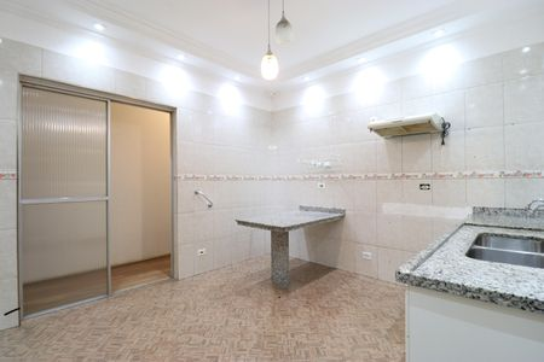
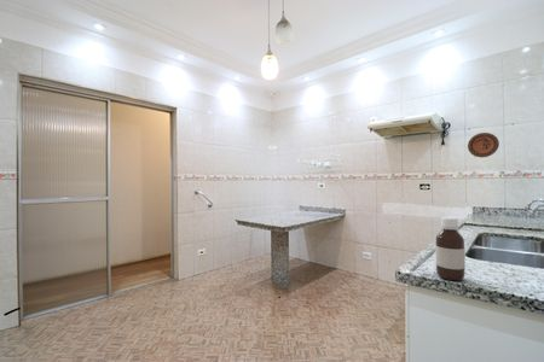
+ decorative plate (482, 145)
+ bottle (450, 247)
